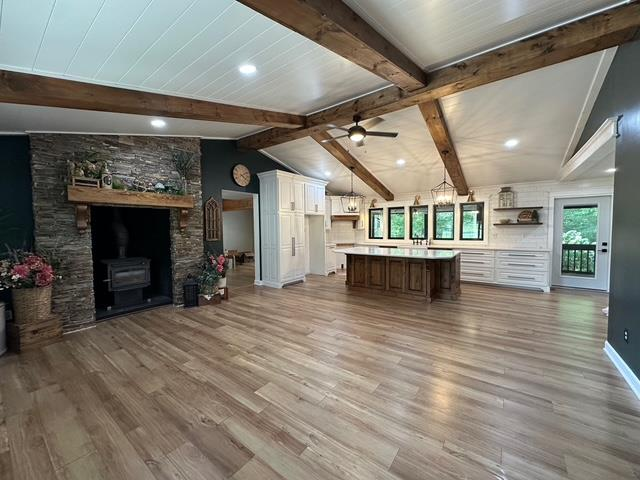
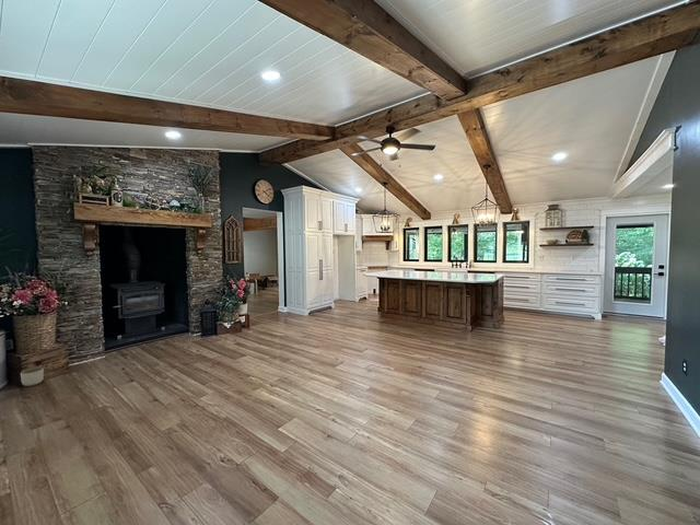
+ planter (32, 376)
